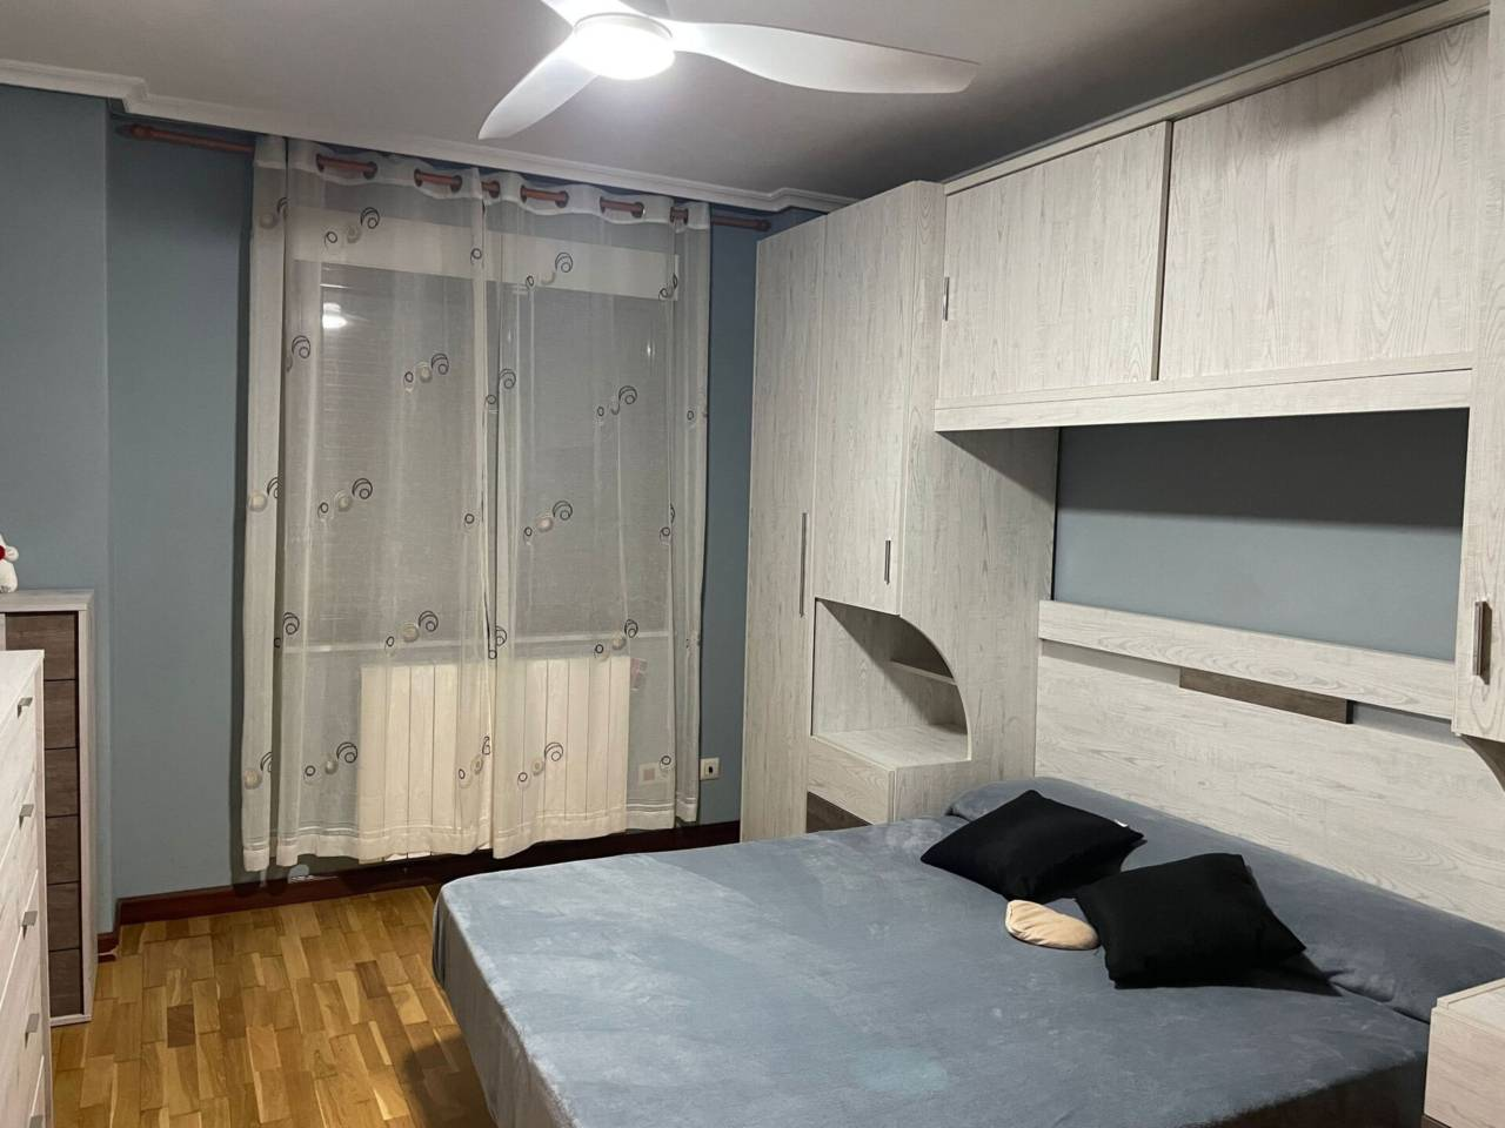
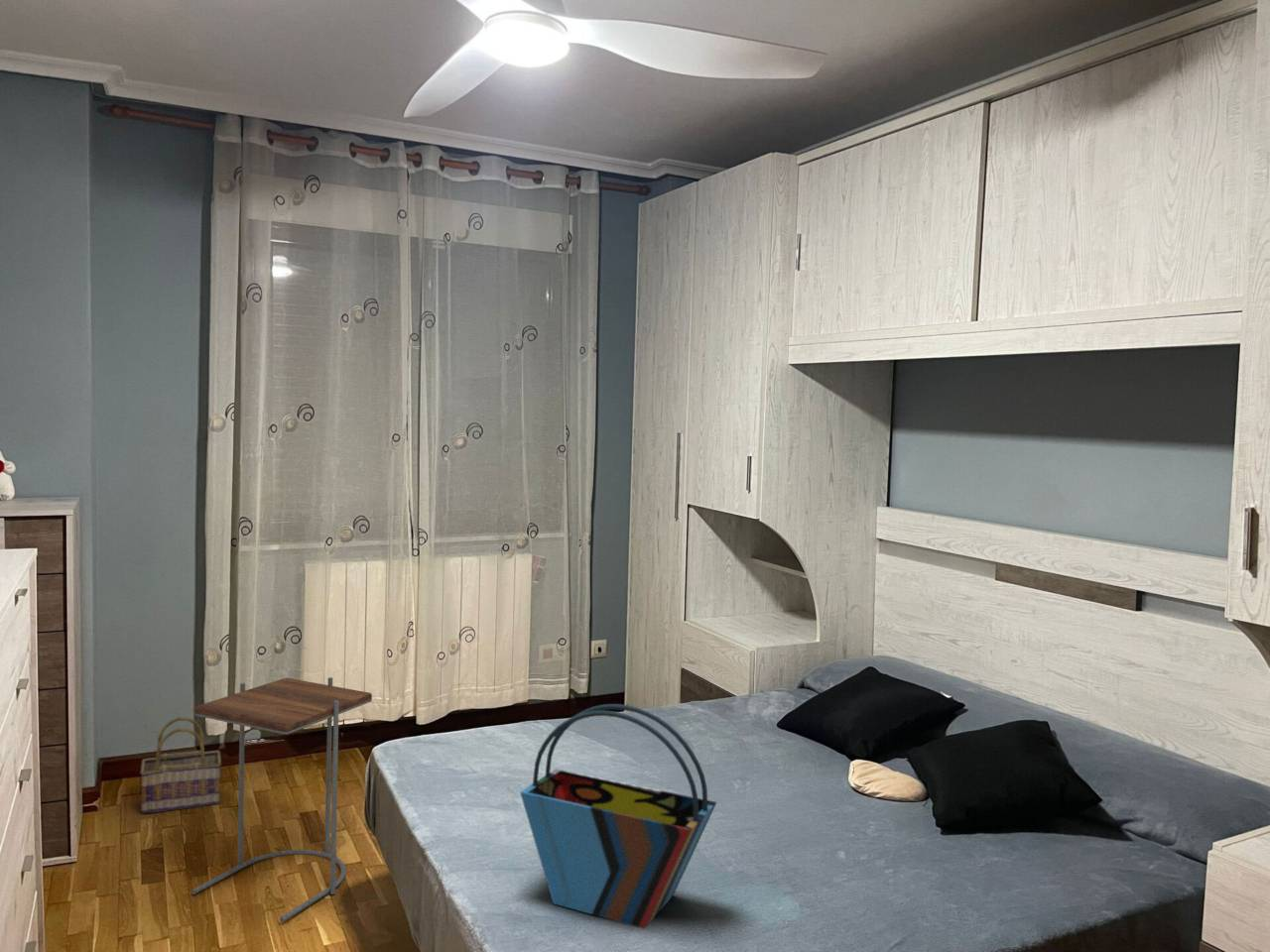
+ side table (326, 786)
+ basket (182, 762)
+ tote bag (617, 803)
